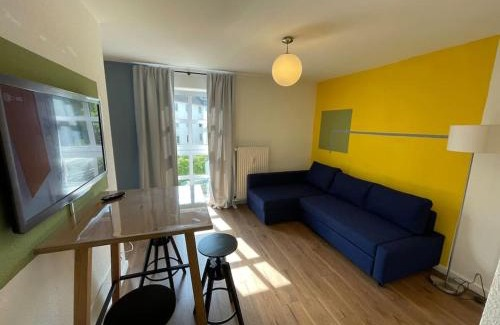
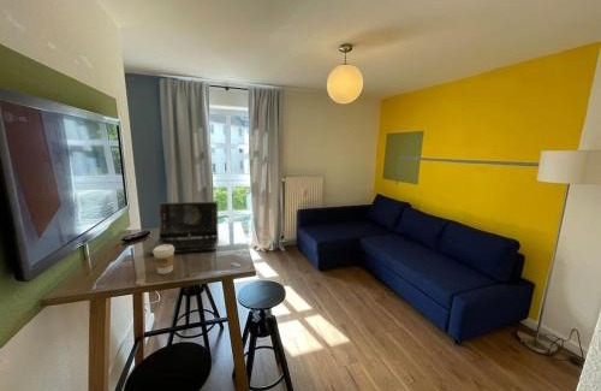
+ coffee cup (163, 259)
+ laptop (185, 225)
